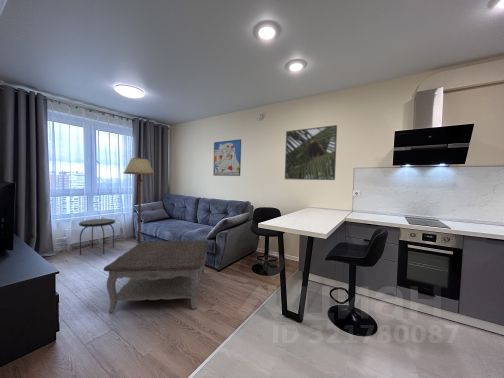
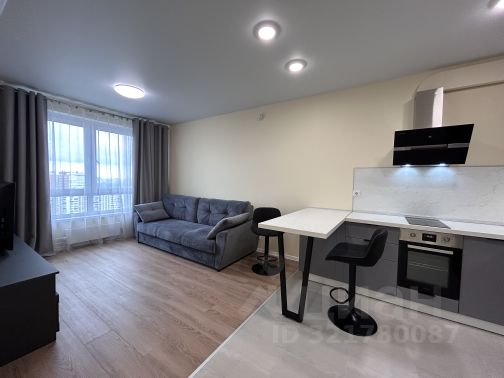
- wall art (226, 158)
- side table (92, 235)
- floor lamp (139, 205)
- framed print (309, 154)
- coffee table (165, 270)
